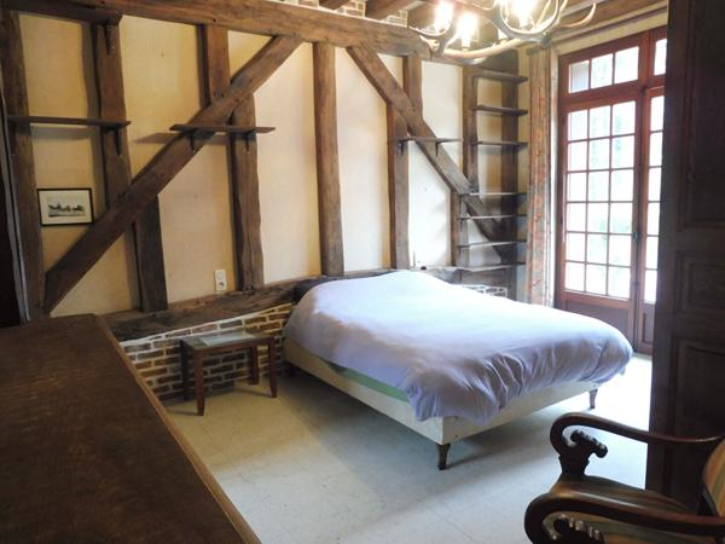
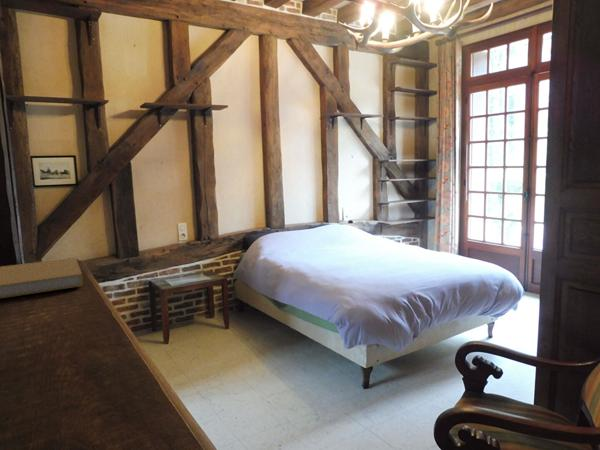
+ book (35, 276)
